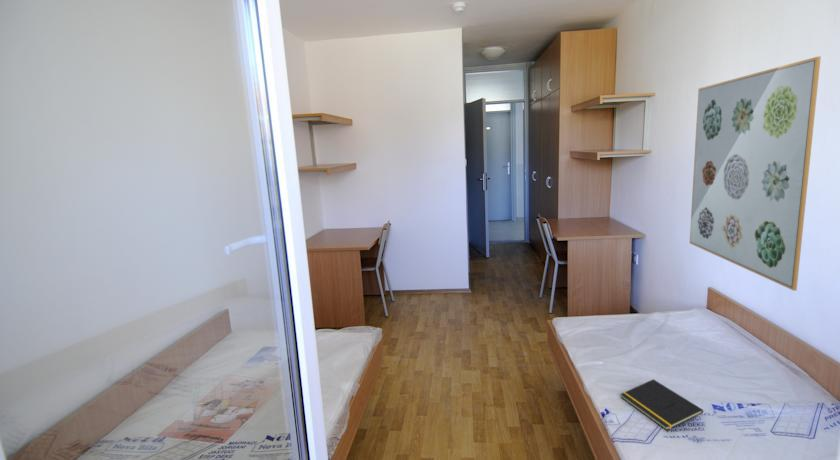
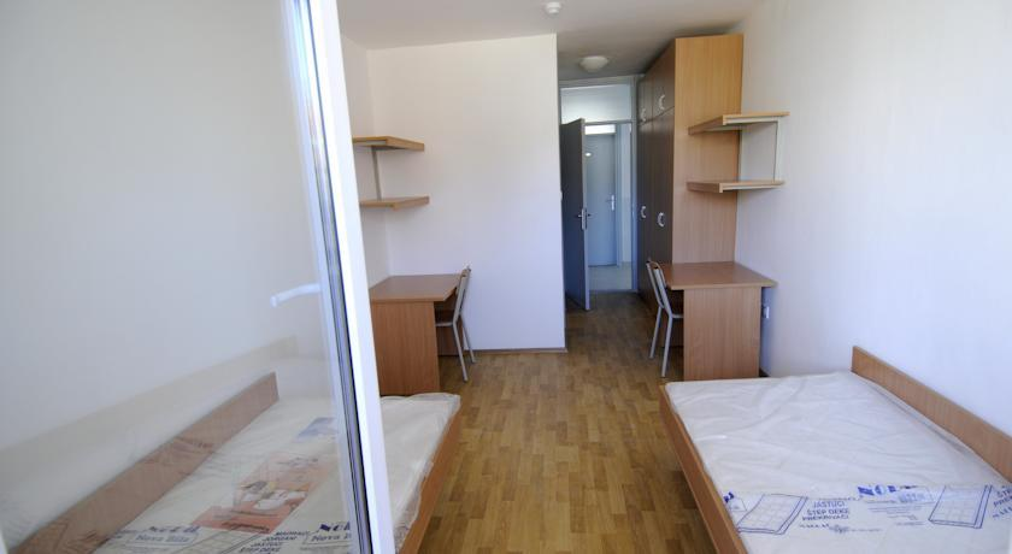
- wall art (739, 172)
- notepad (659, 403)
